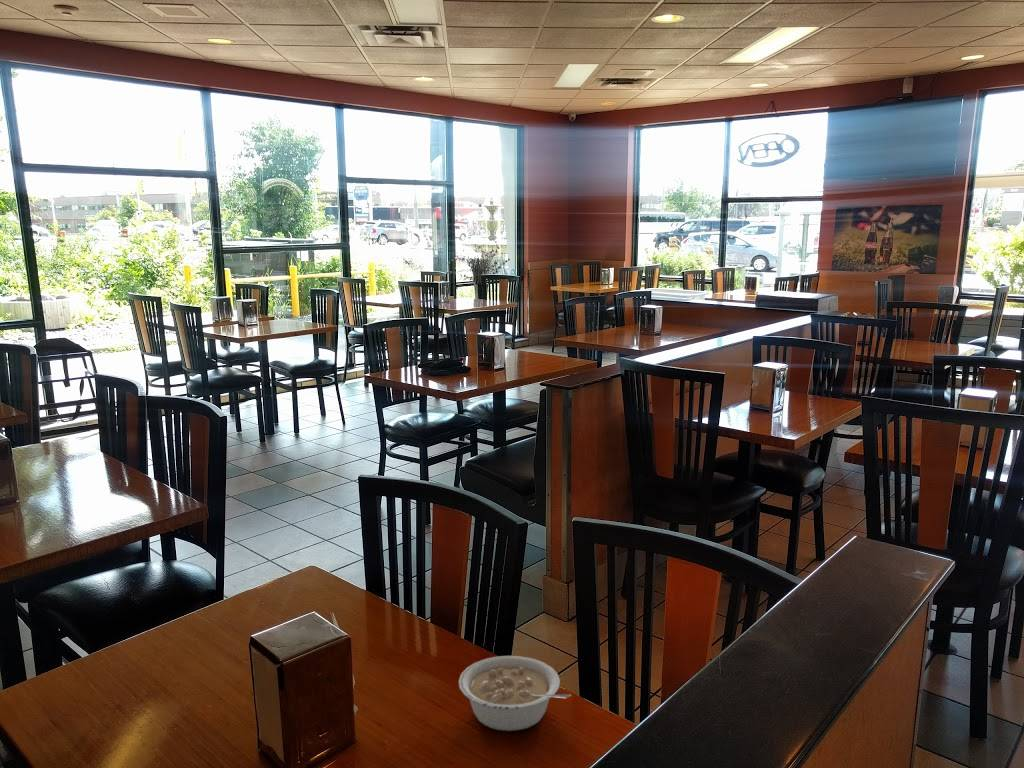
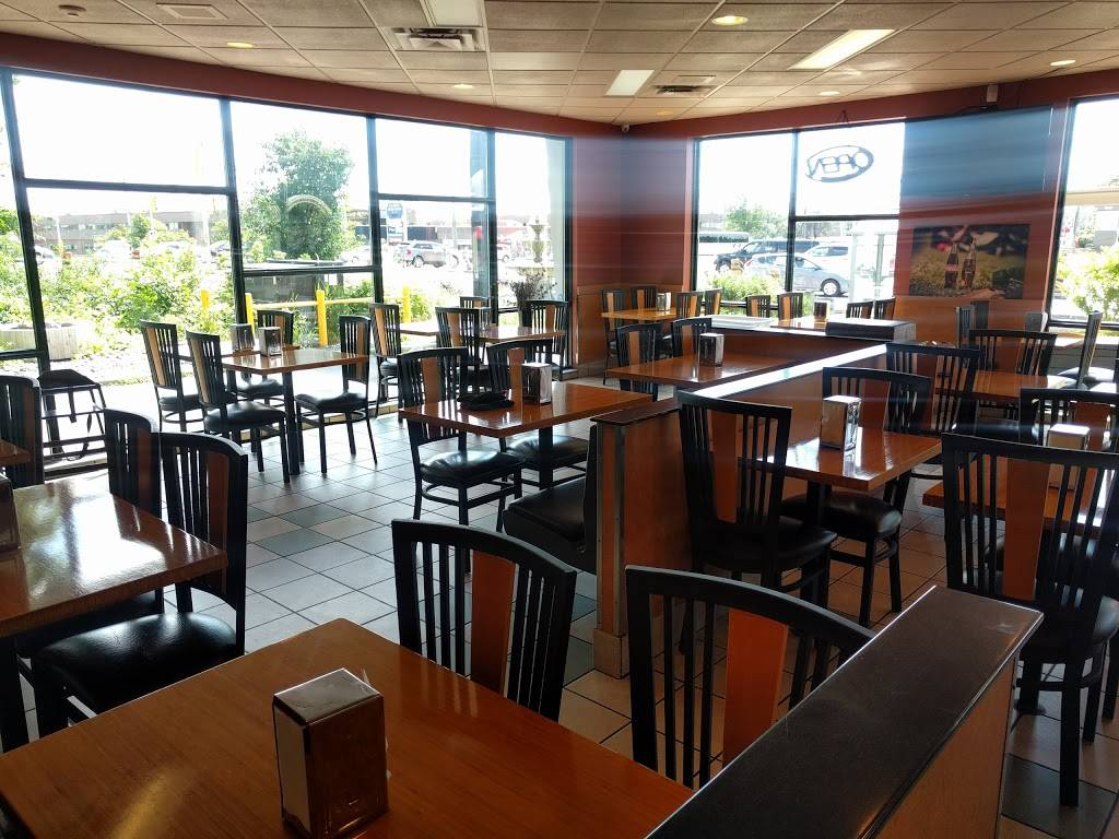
- legume (513, 692)
